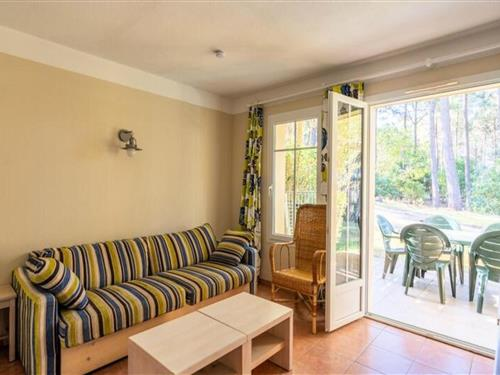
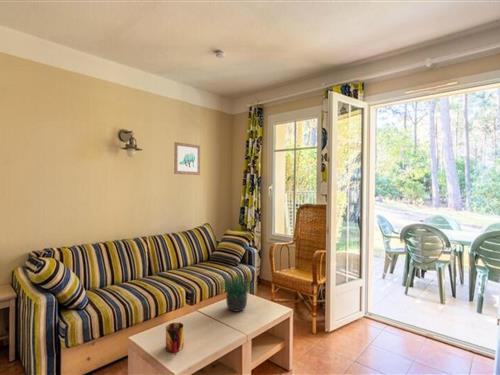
+ wall art (187, 159)
+ mug (176, 338)
+ potted plant (236, 285)
